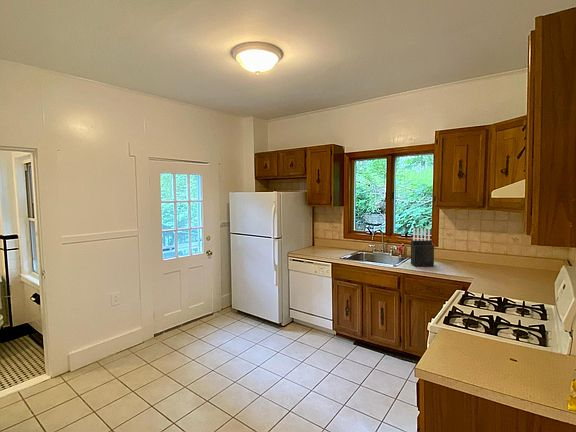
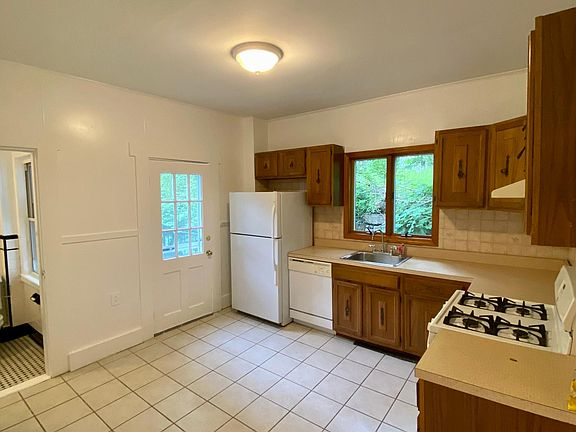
- knife block (422, 247)
